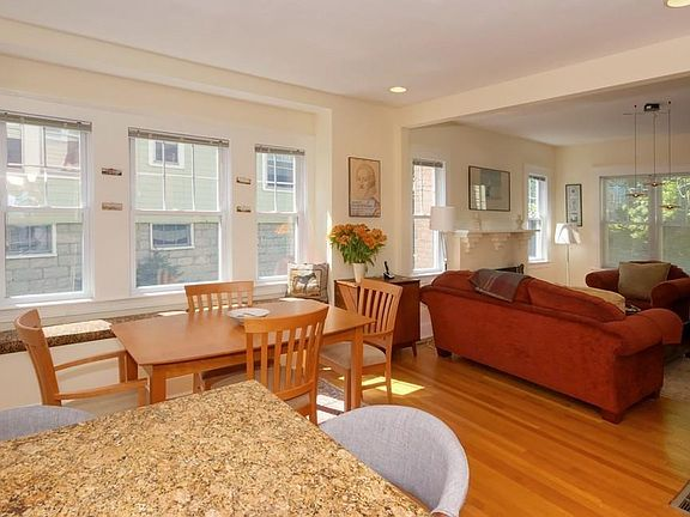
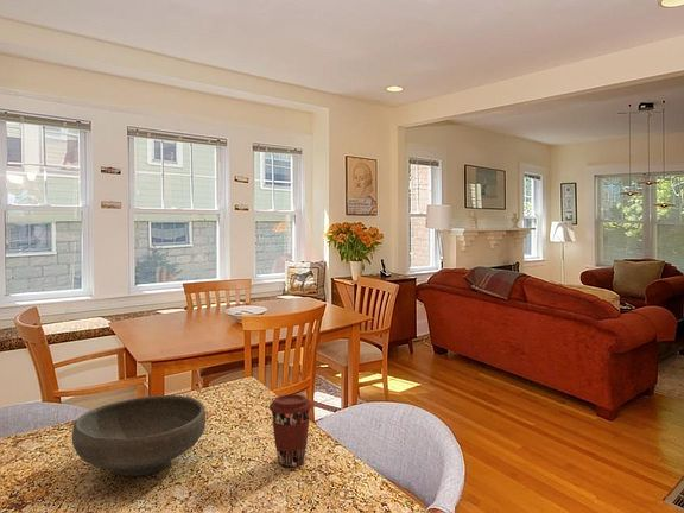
+ coffee cup (291, 429)
+ bowl (142, 437)
